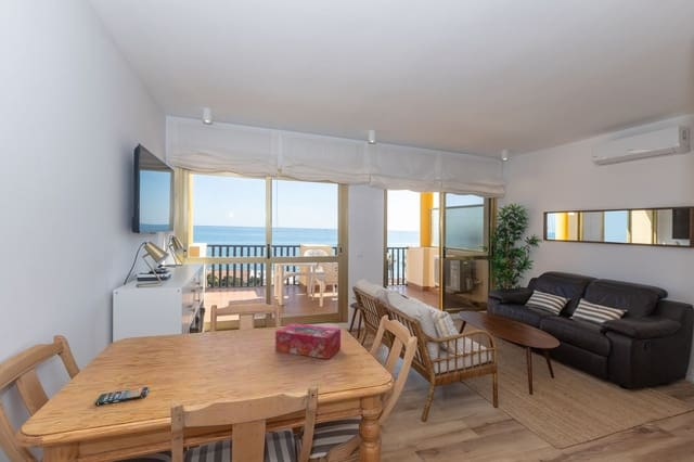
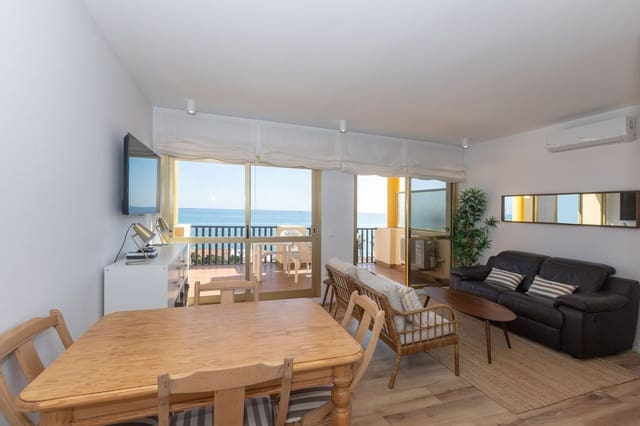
- tissue box (308, 339)
- smartphone (123, 395)
